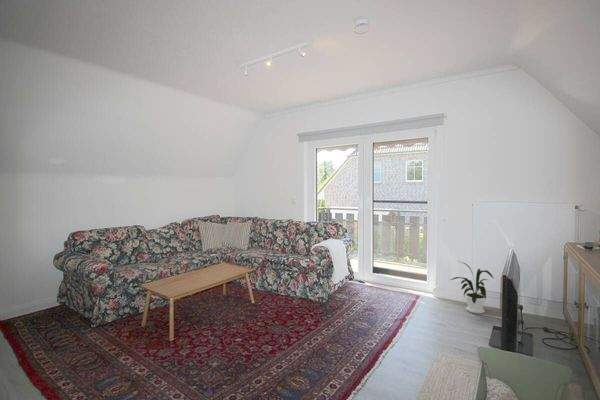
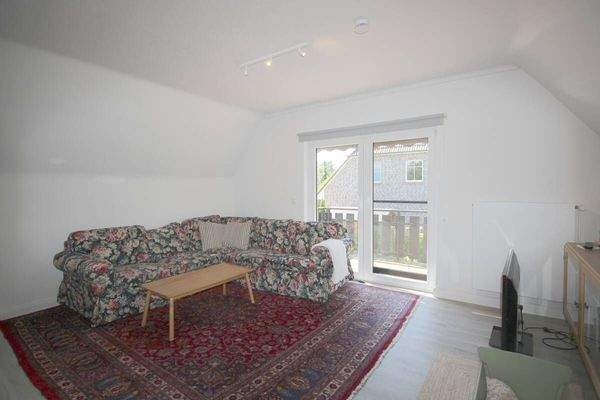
- house plant (472, 287)
